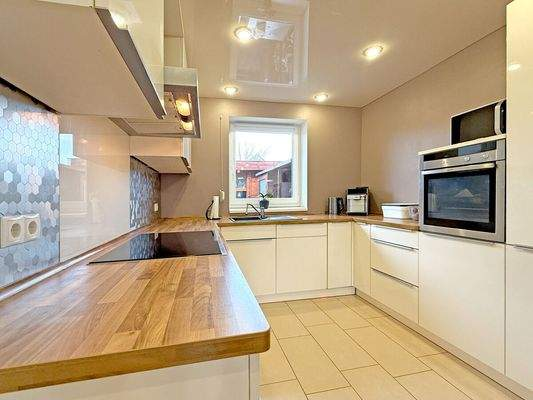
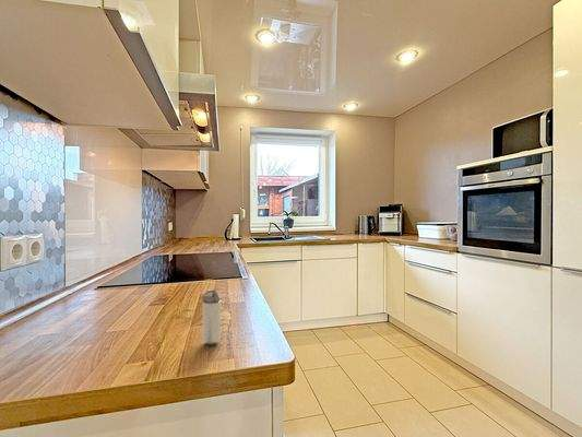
+ shaker (211, 316)
